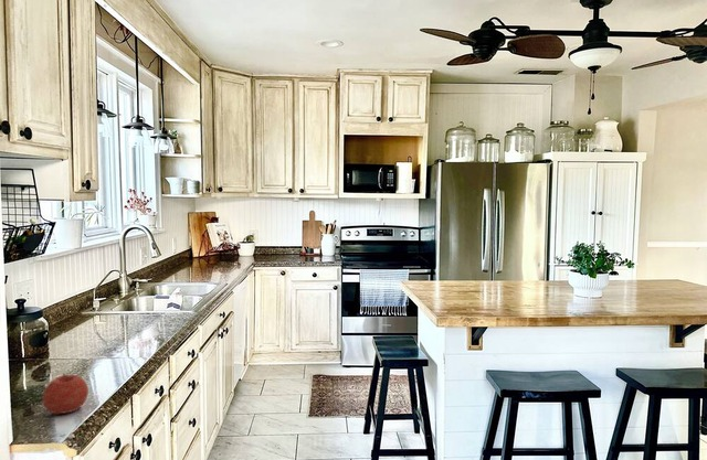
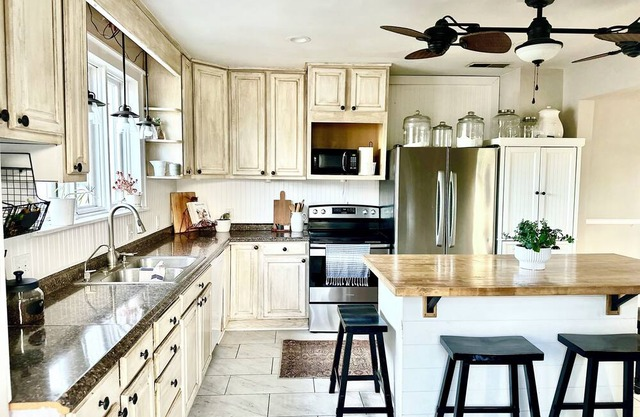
- fruit (65, 391)
